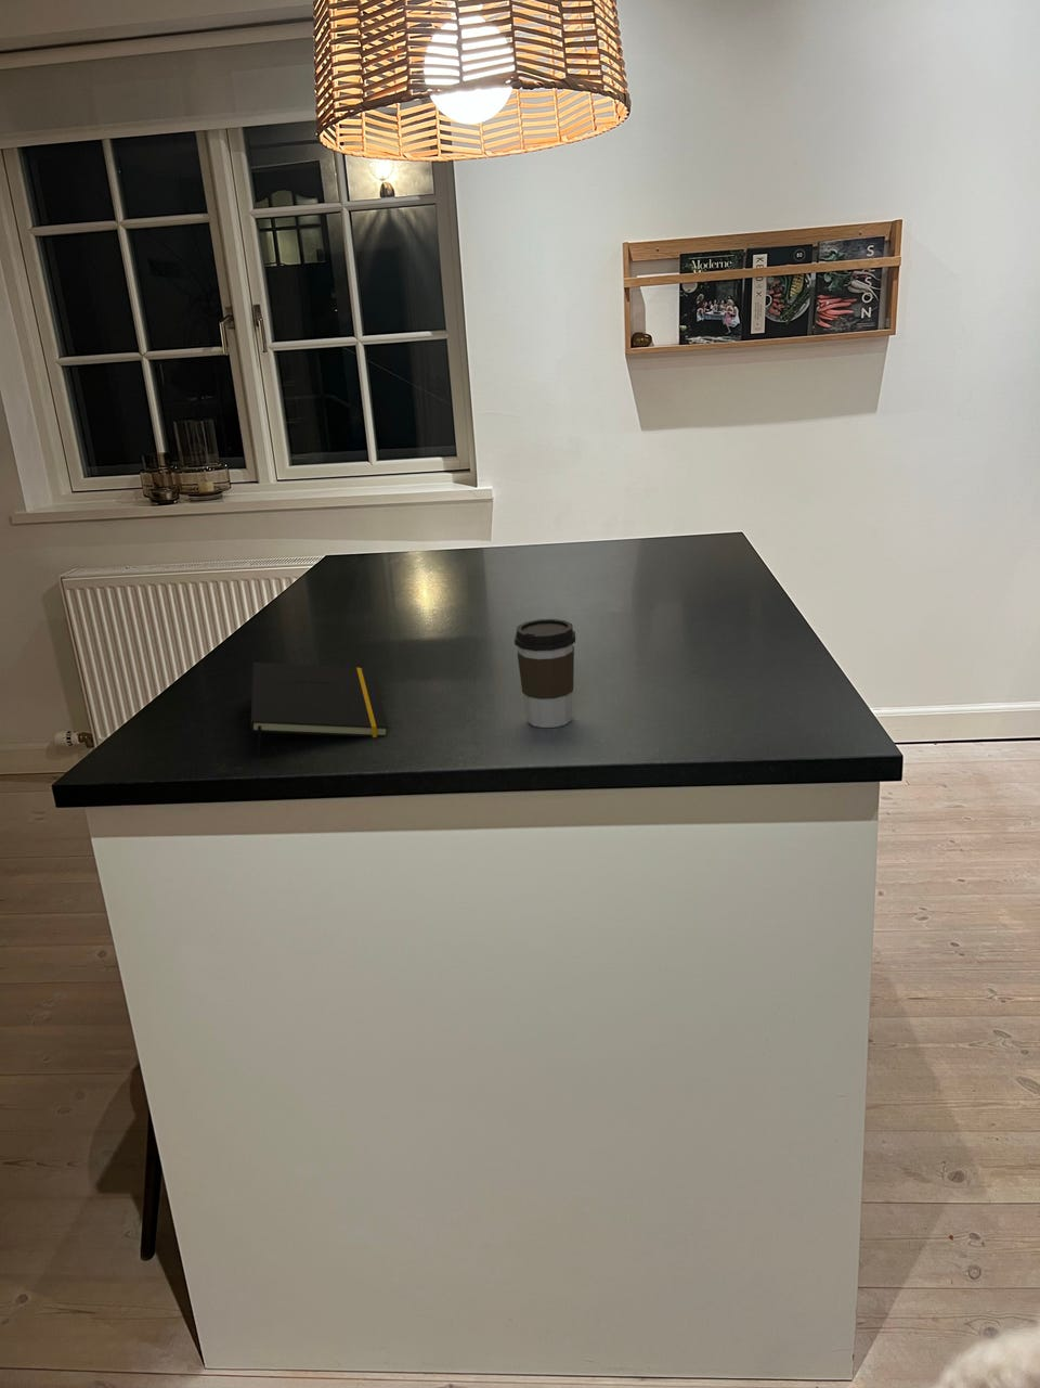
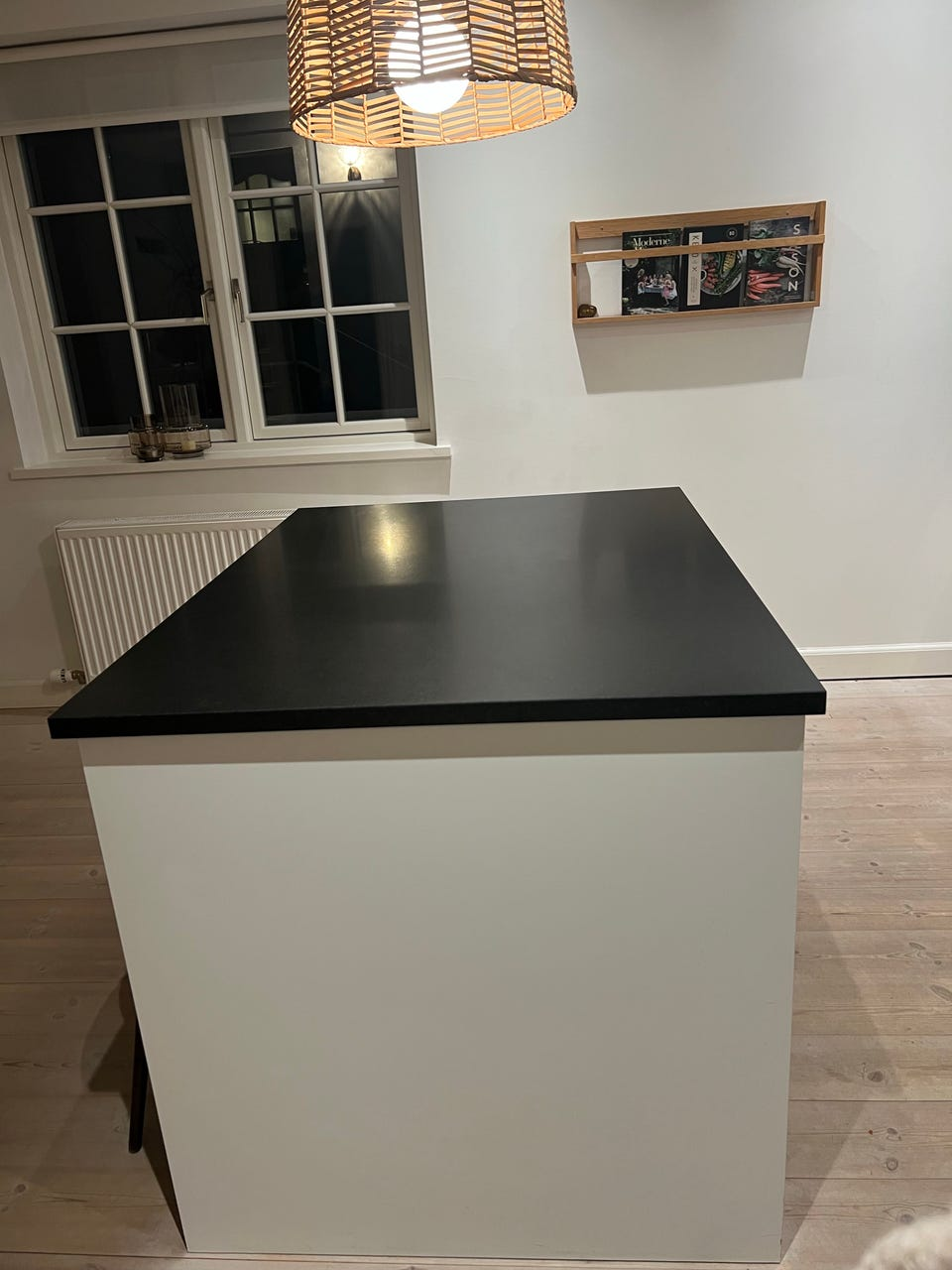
- notepad (317, 697)
- coffee cup (547, 673)
